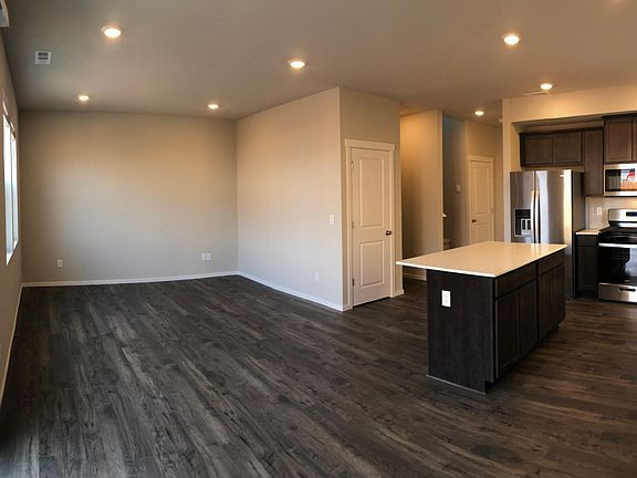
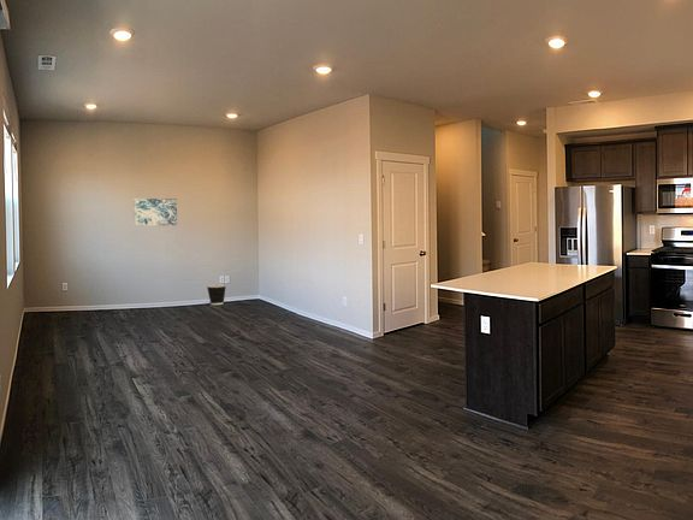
+ wall art (155, 212)
+ wastebasket (217, 294)
